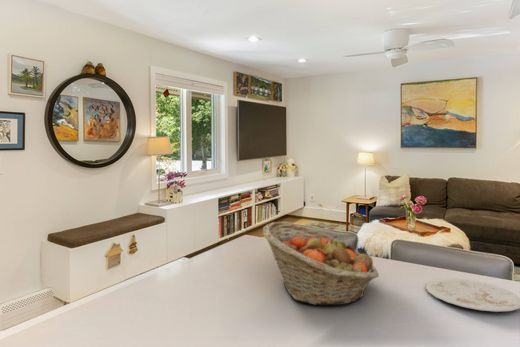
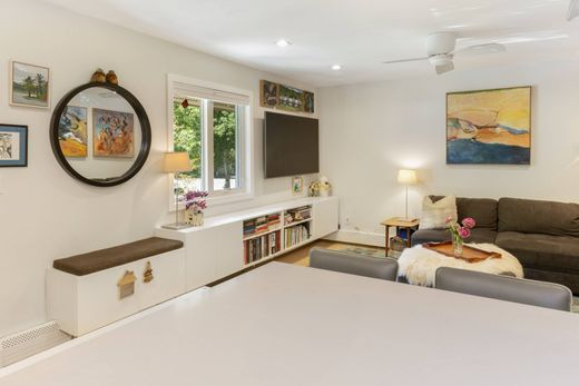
- plate (471, 294)
- fruit basket (317, 257)
